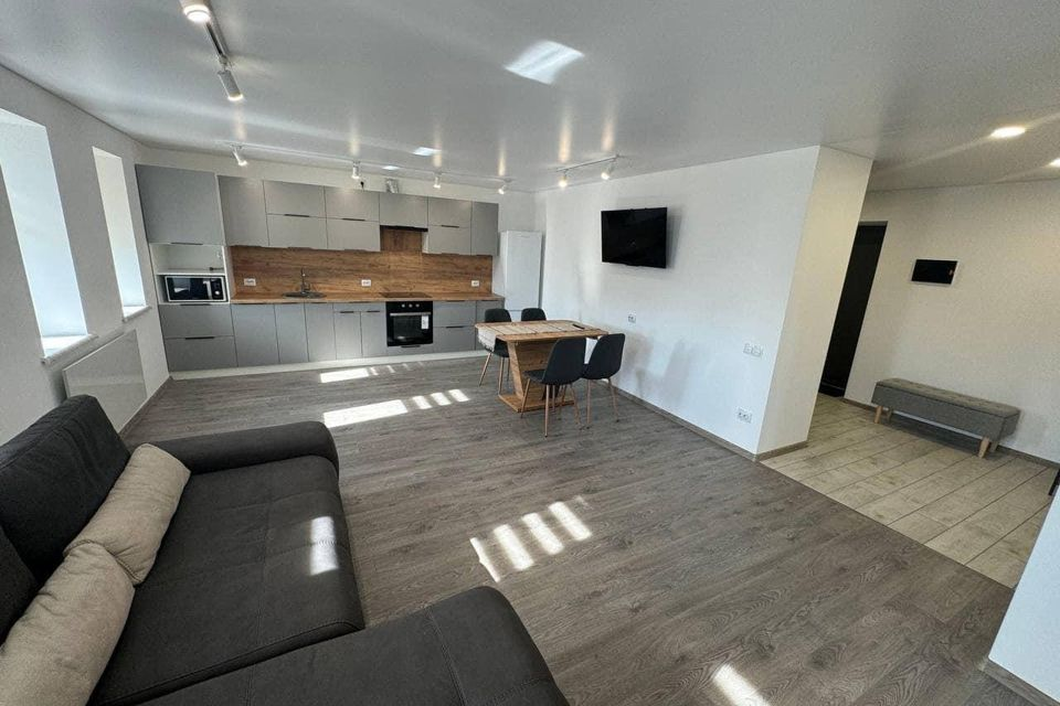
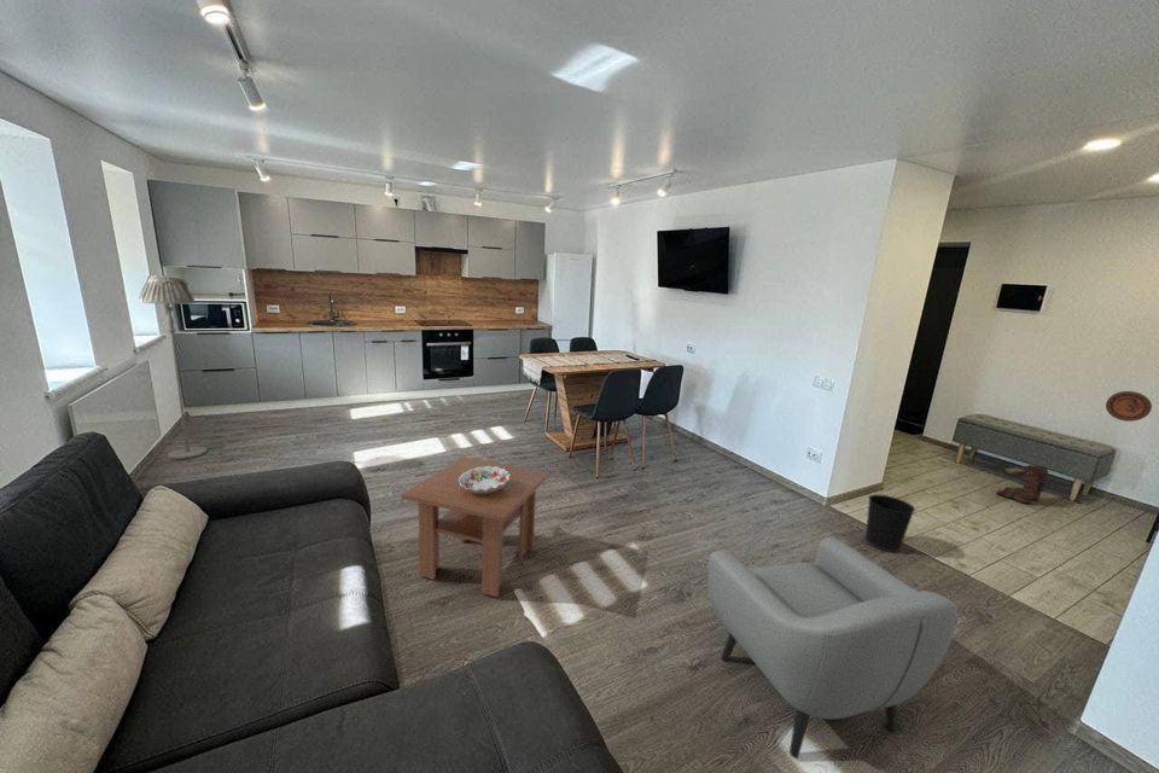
+ wastebasket (886, 523)
+ floor lamp (176, 367)
+ coffee table (479, 523)
+ decorative plate (1128, 406)
+ decorative bowl (484, 481)
+ armchair (810, 616)
+ boots (1021, 480)
